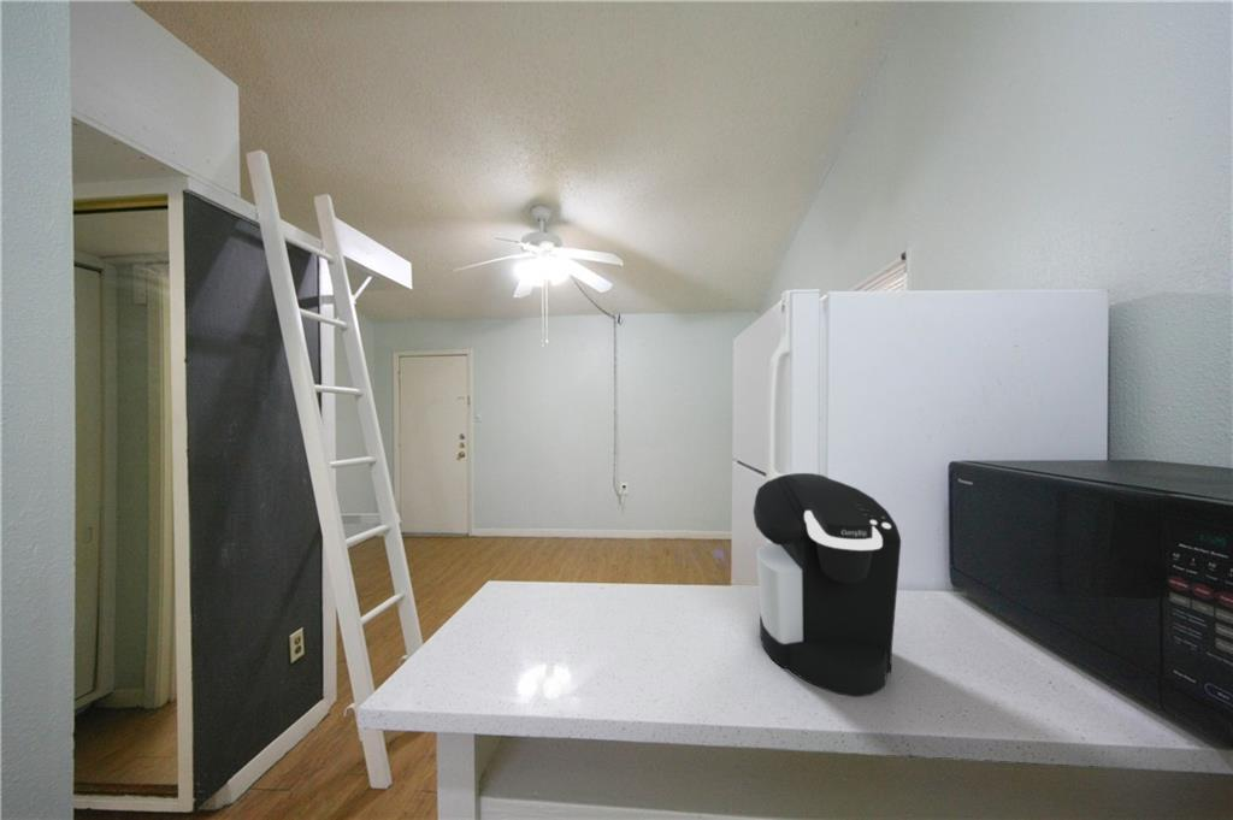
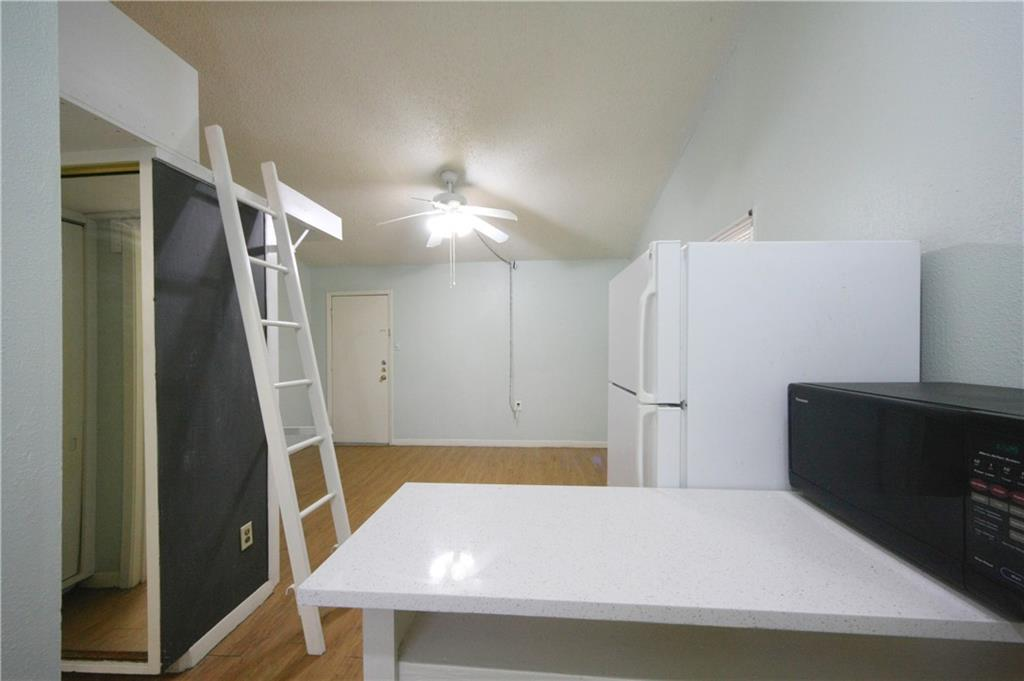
- coffee maker (824, 567)
